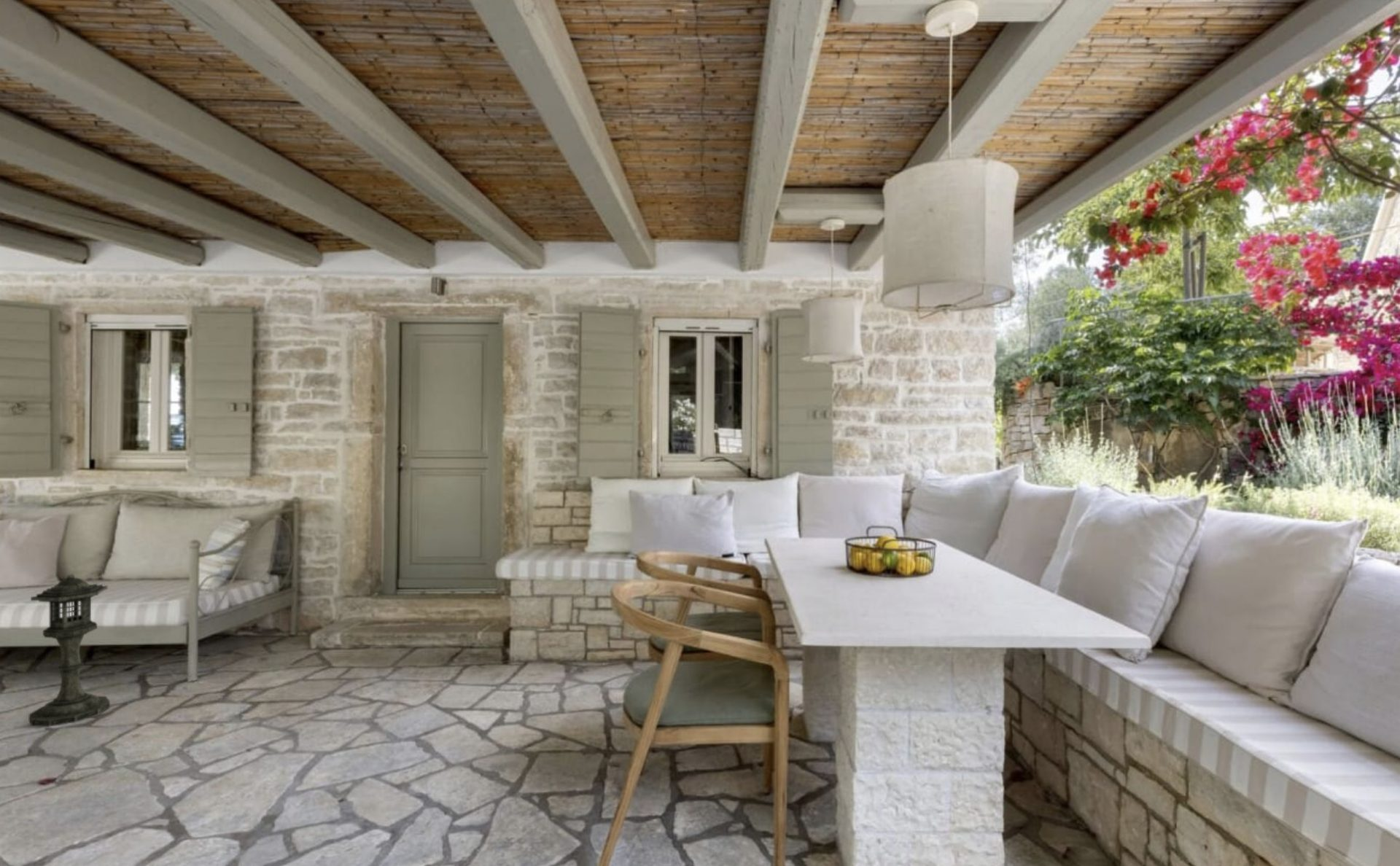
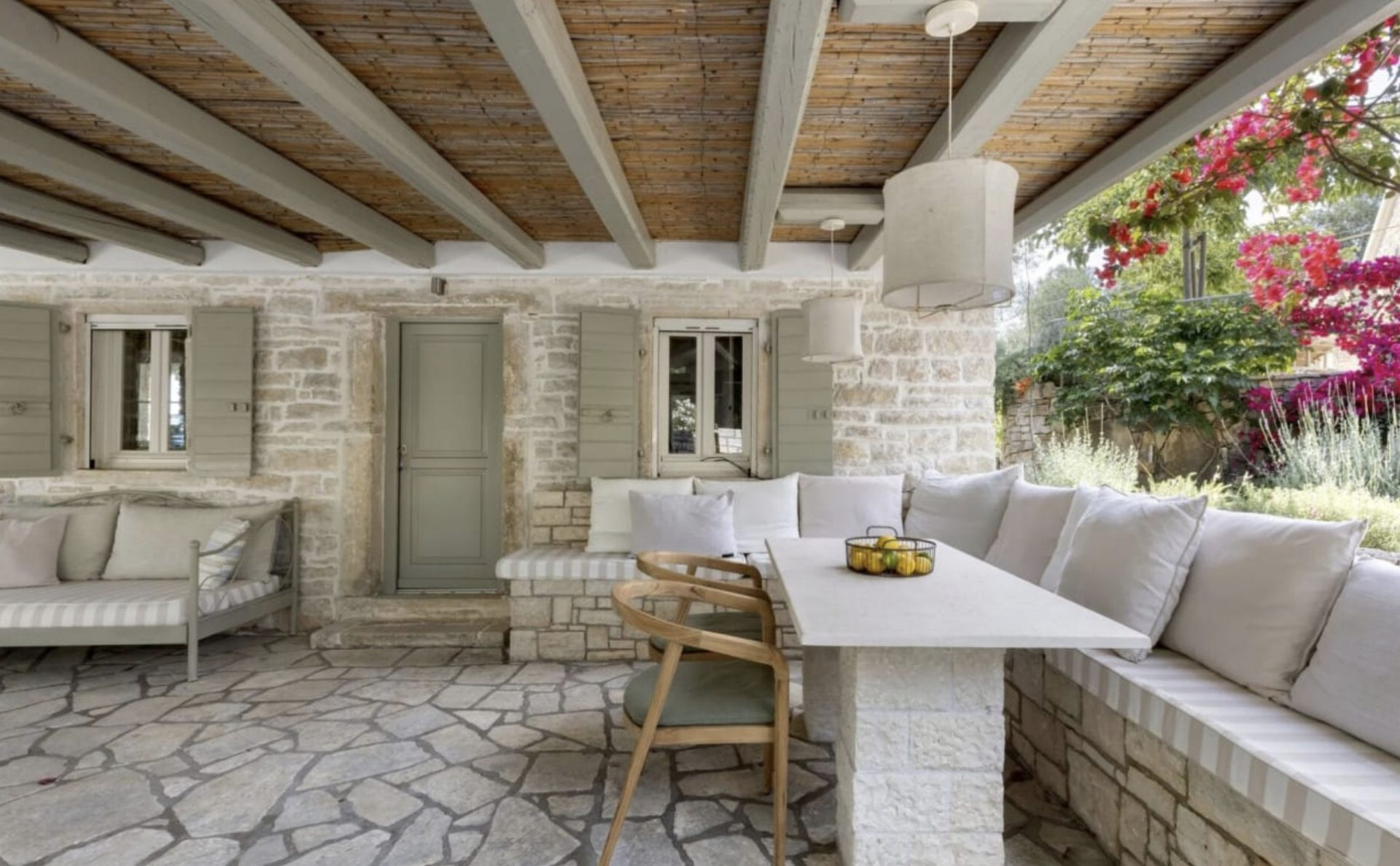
- lantern (70, 644)
